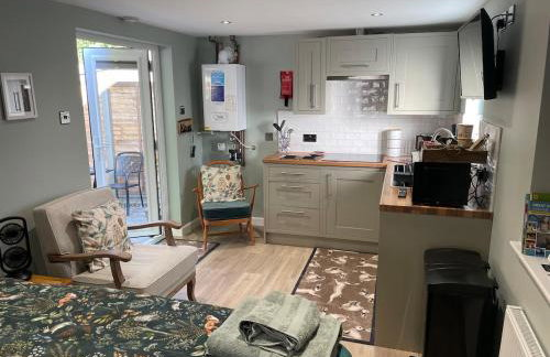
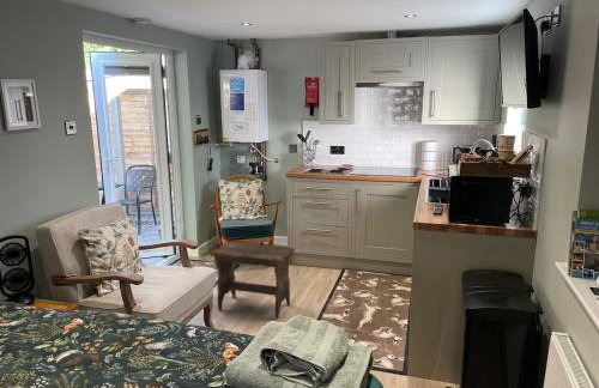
+ footstool (253, 284)
